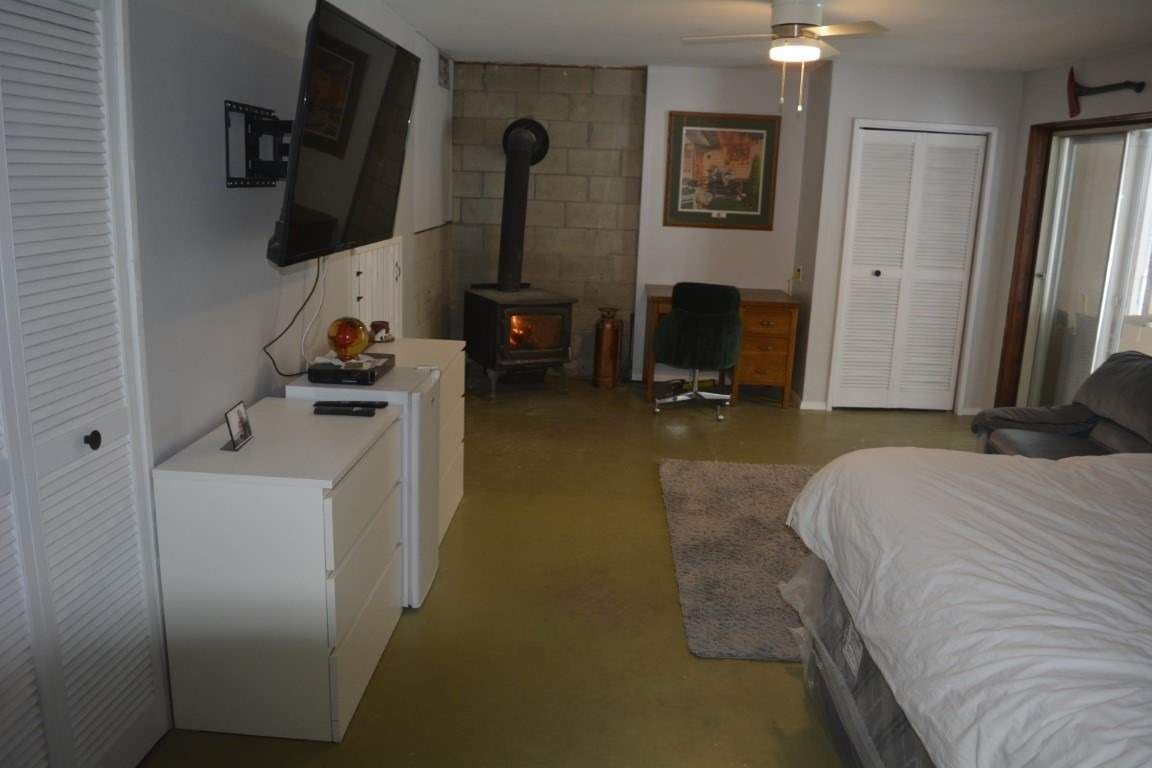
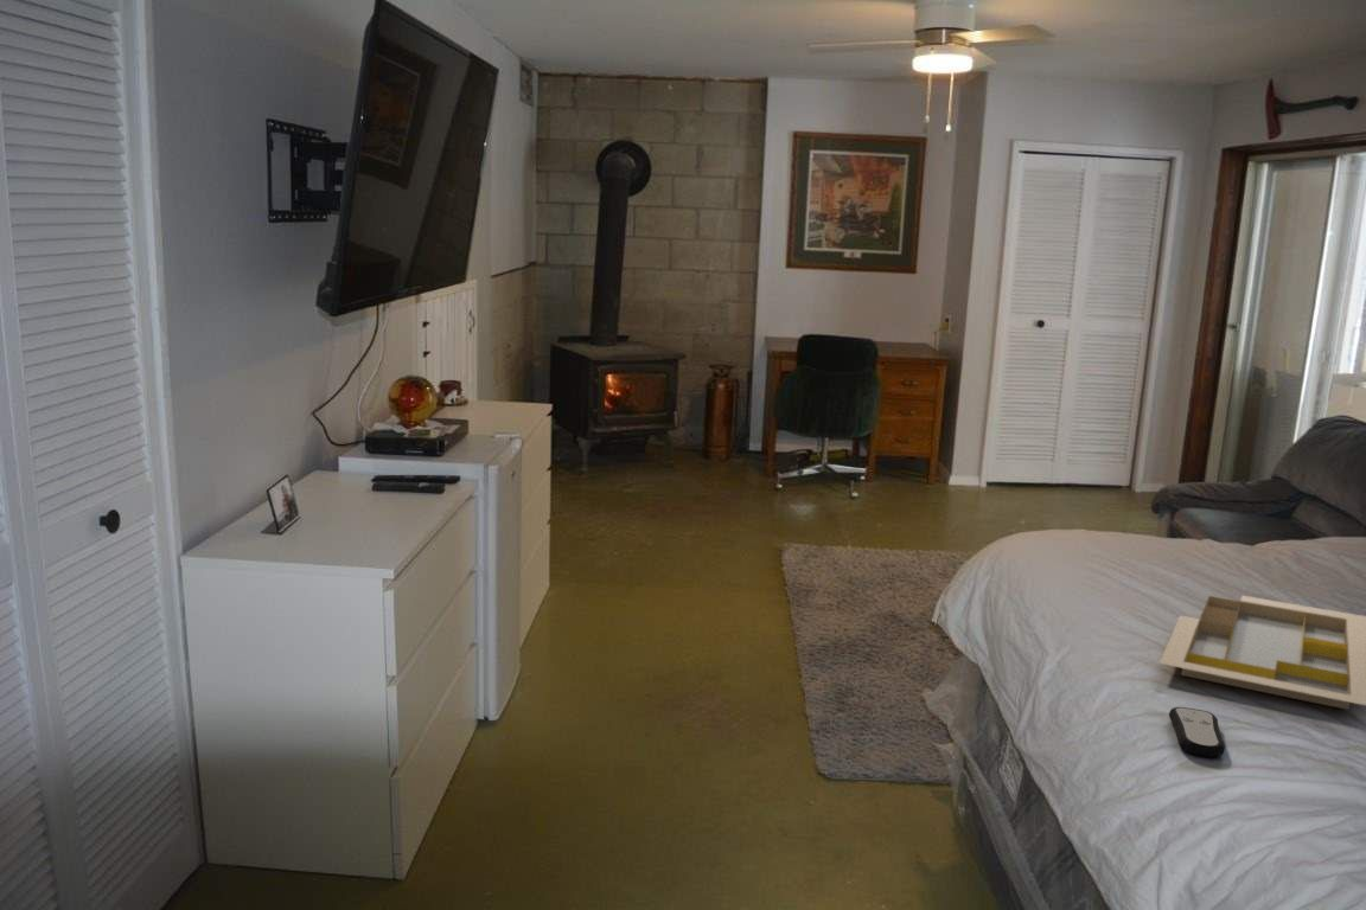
+ serving tray (1272, 645)
+ remote control (1196, 731)
